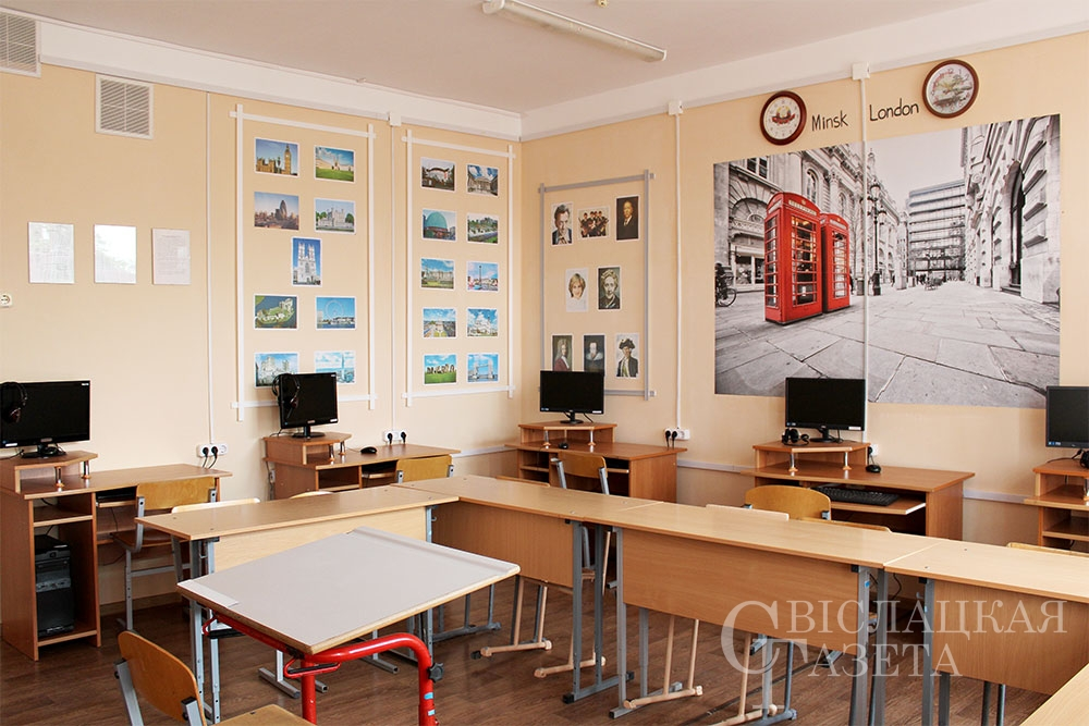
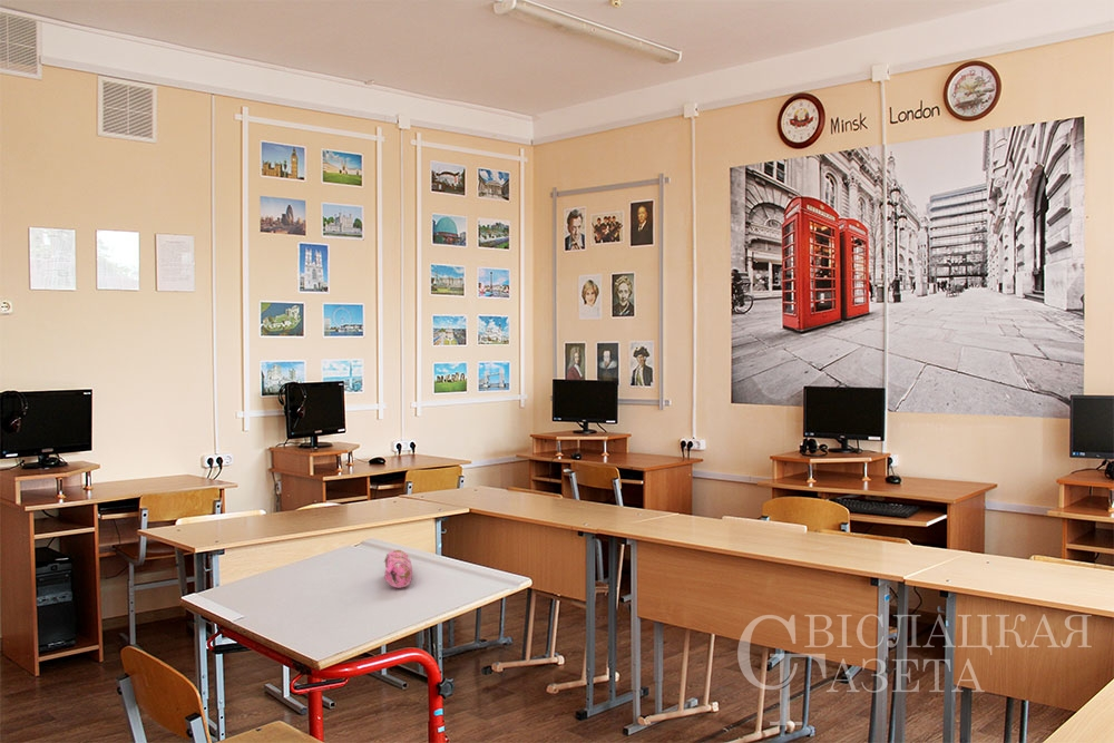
+ pencil case (398, 568)
